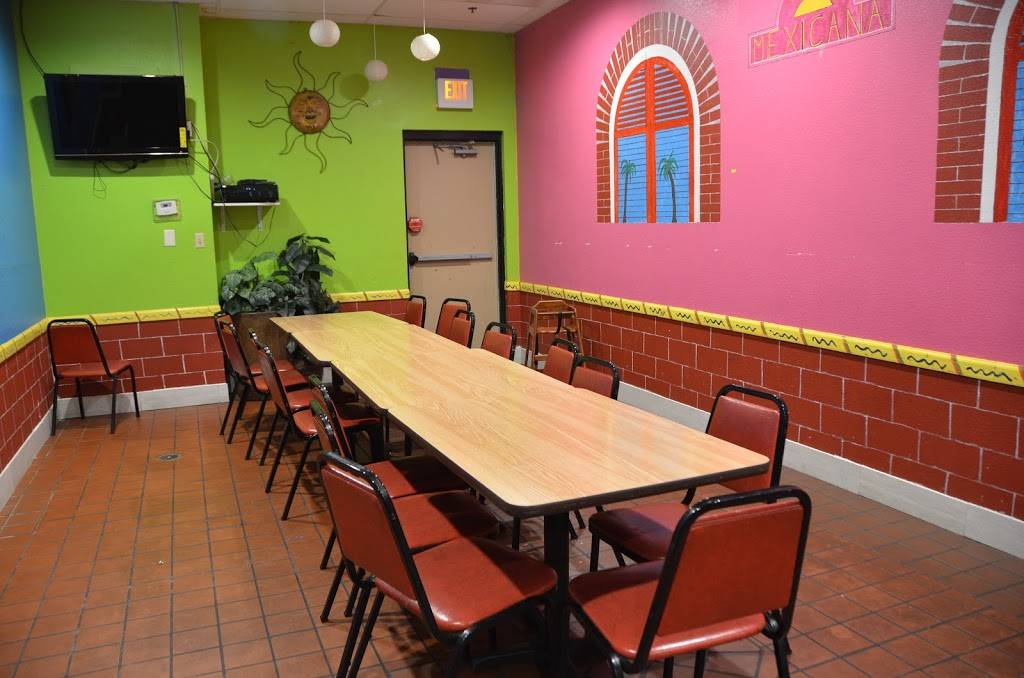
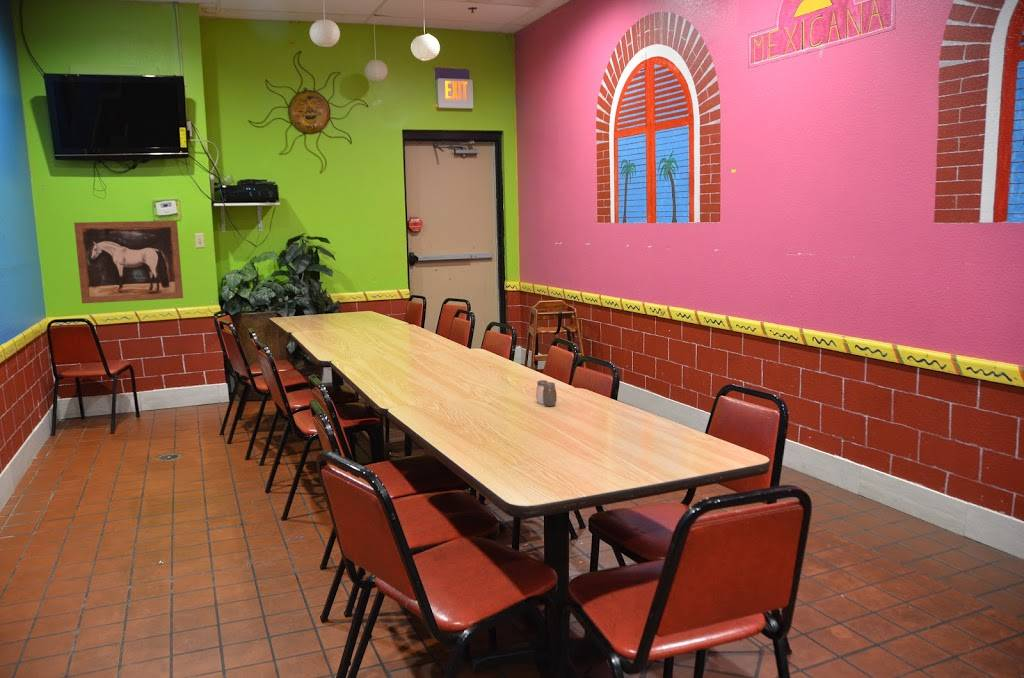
+ wall art (130, 261)
+ salt and pepper shaker (546, 392)
